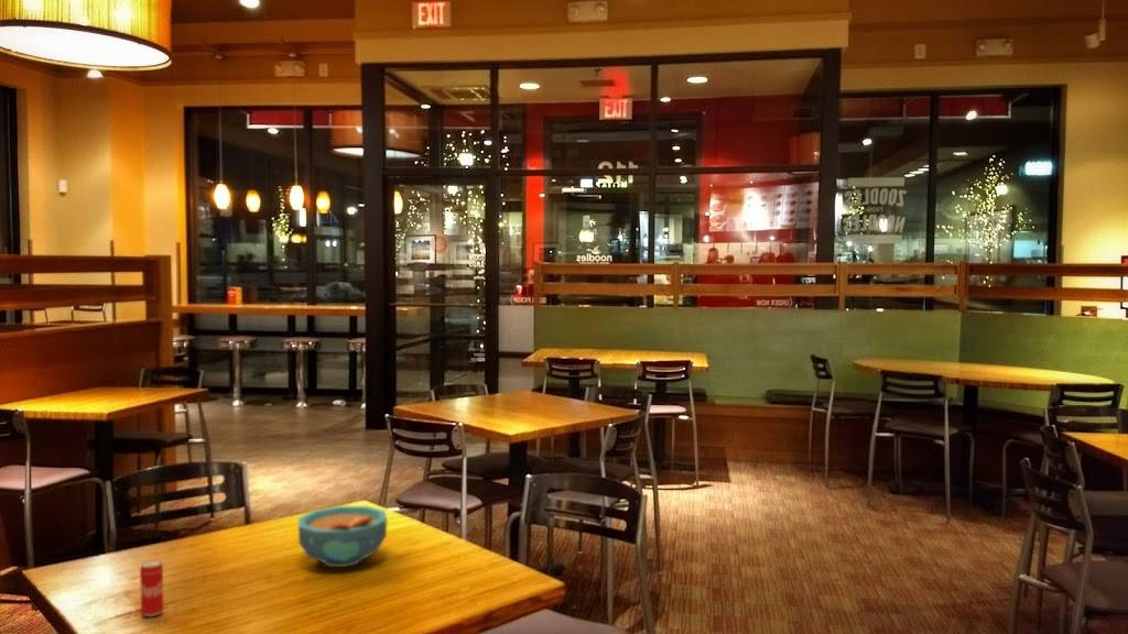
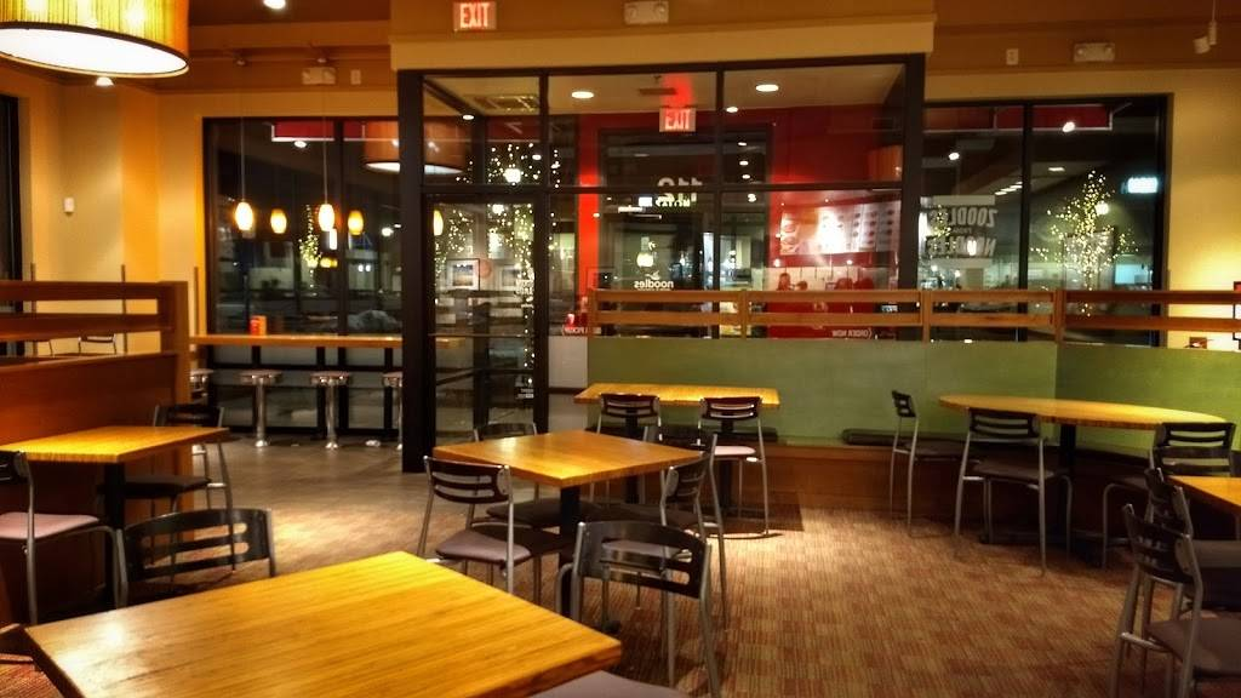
- bowl (343, 534)
- beverage can (151, 588)
